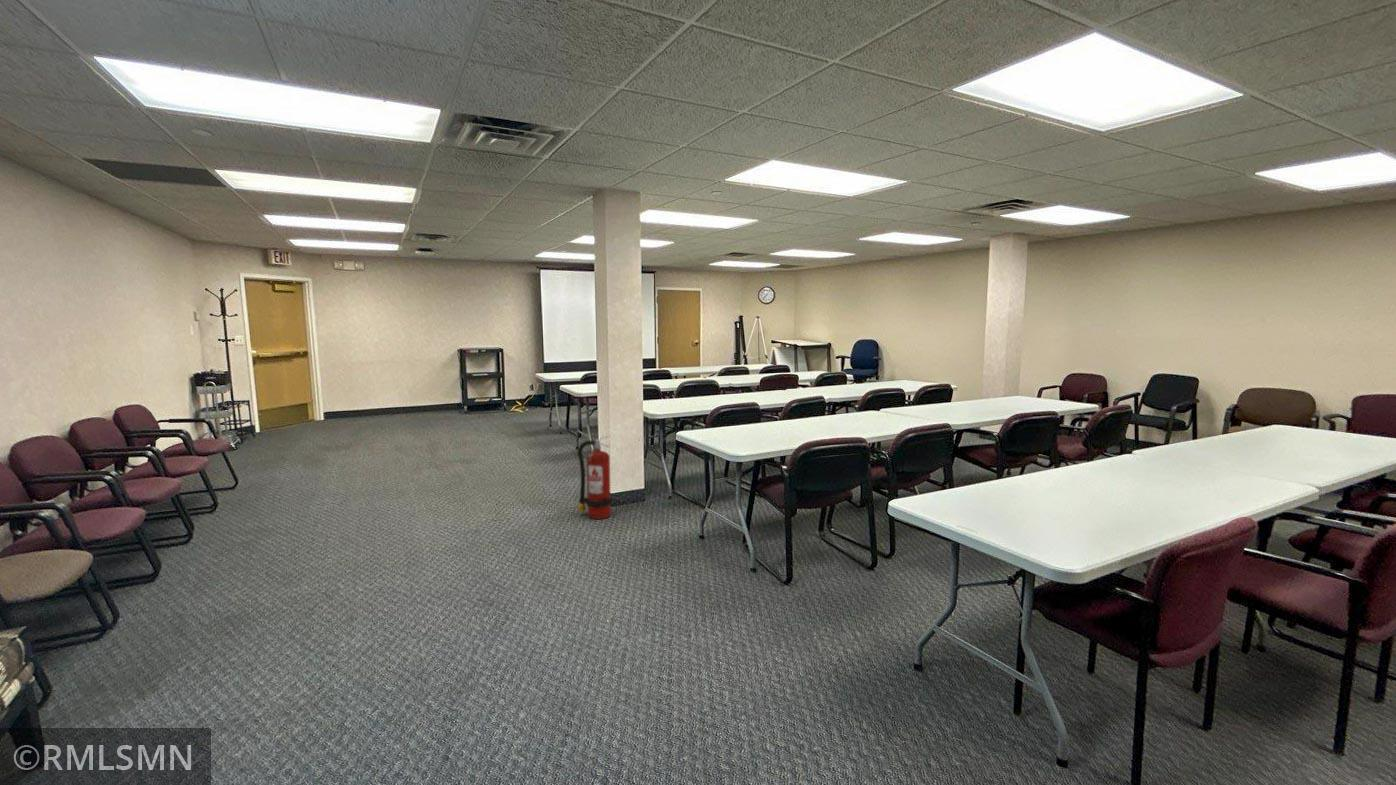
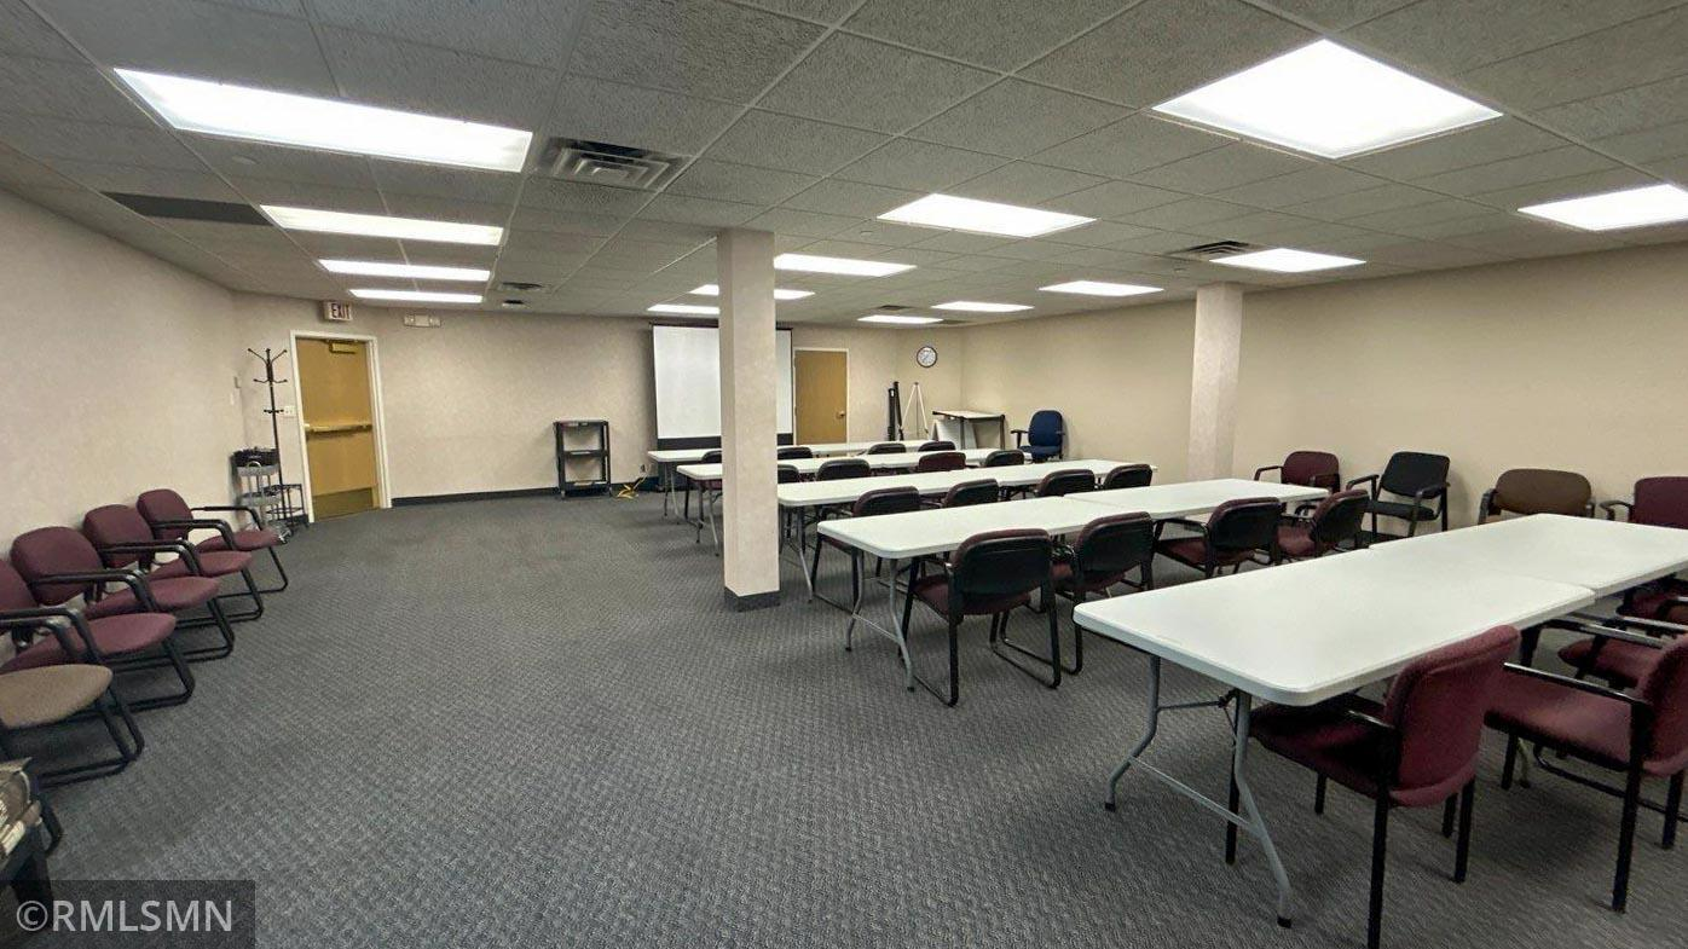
- fire extinguisher (594, 475)
